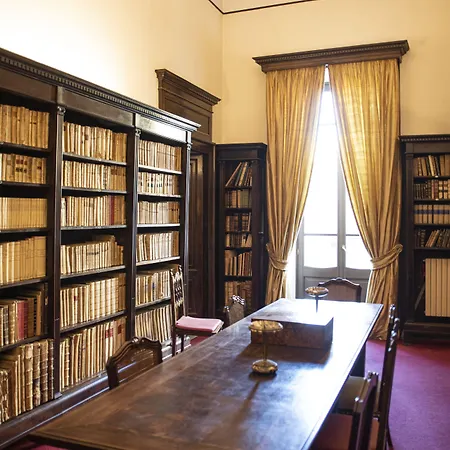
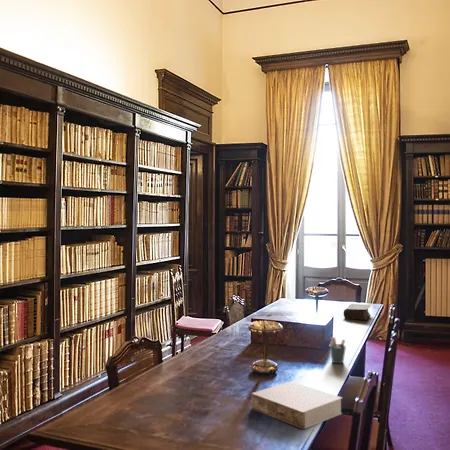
+ pen holder (337, 349)
+ book (357, 311)
+ book (296, 403)
